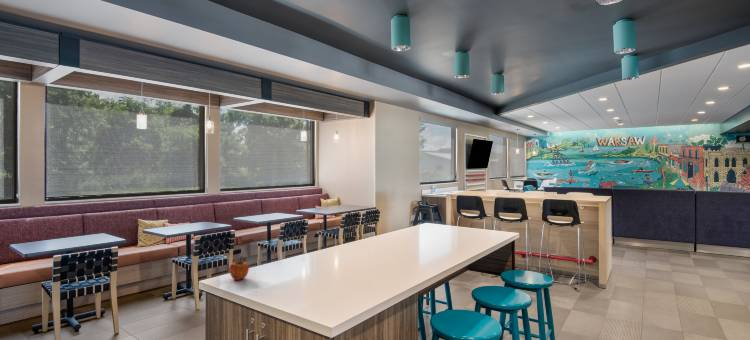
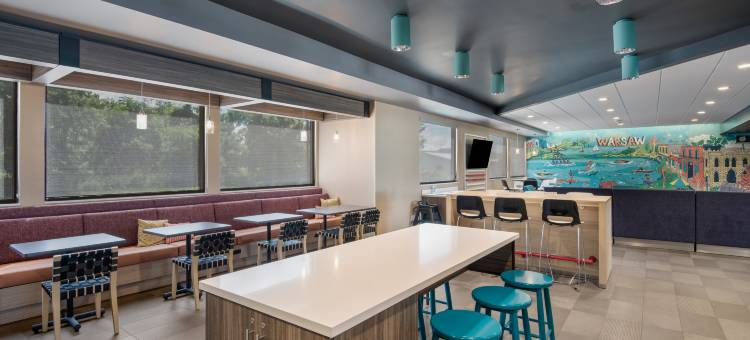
- apple (239, 267)
